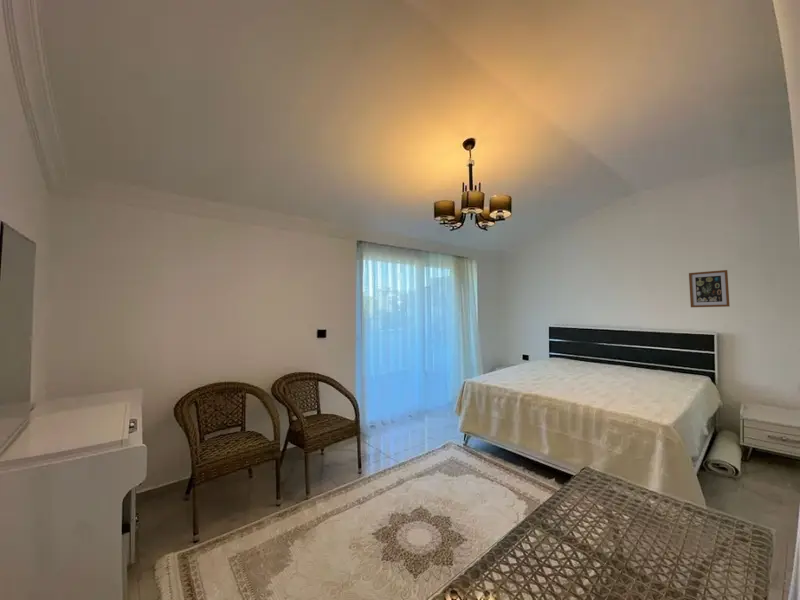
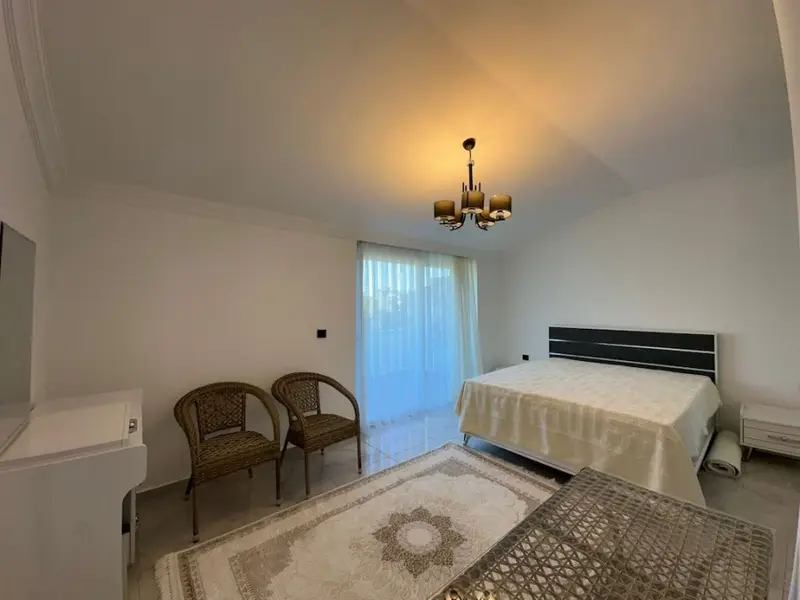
- wall art (708, 289)
